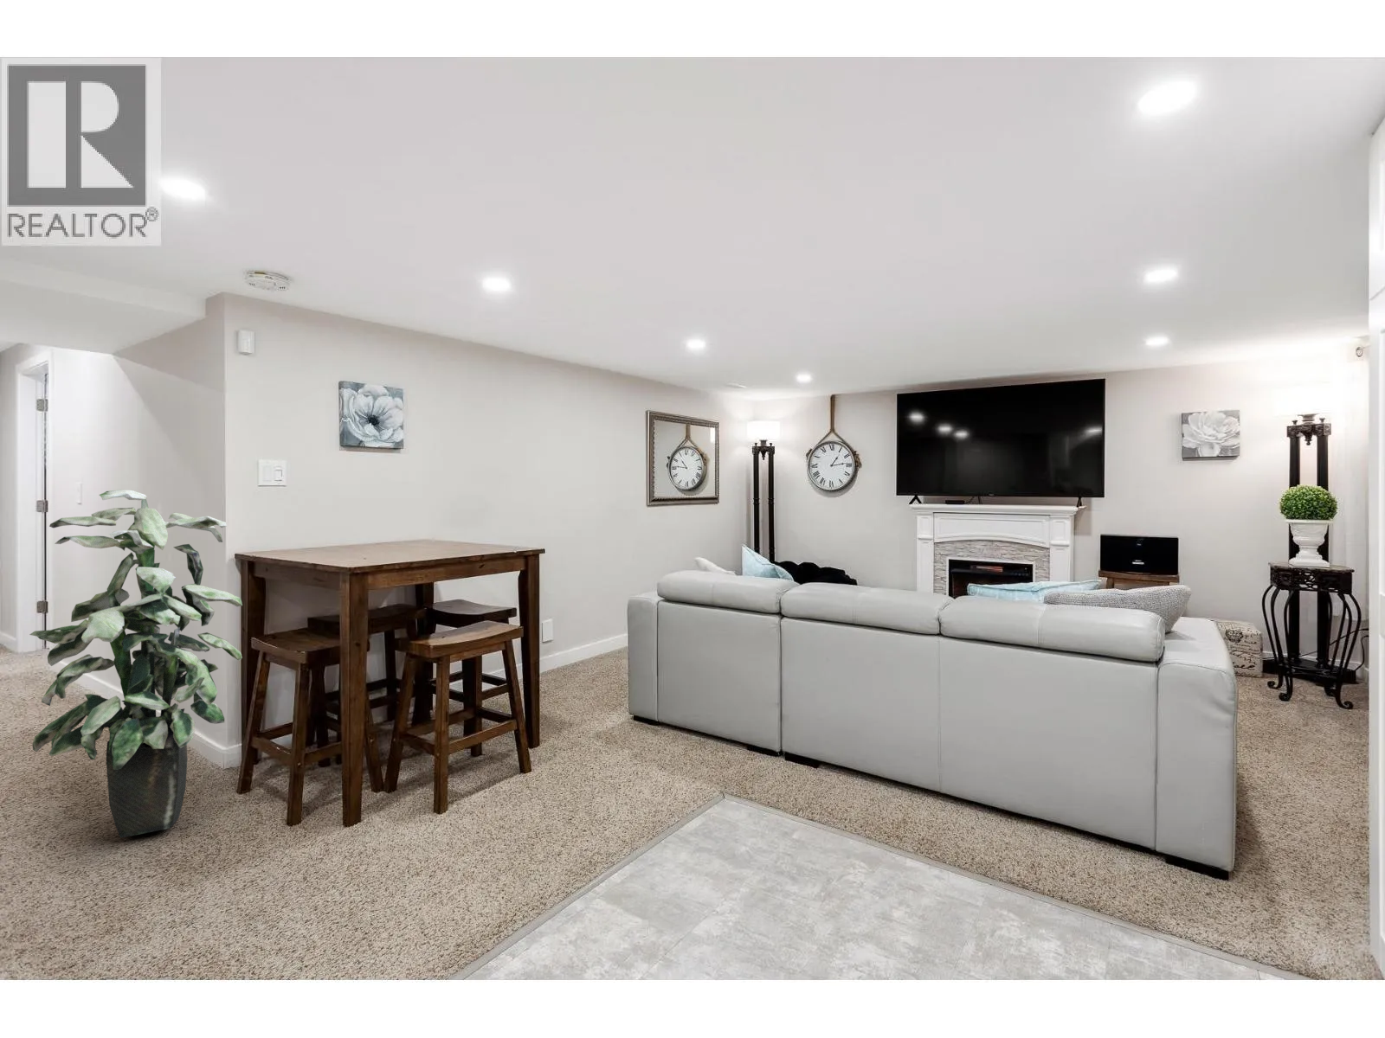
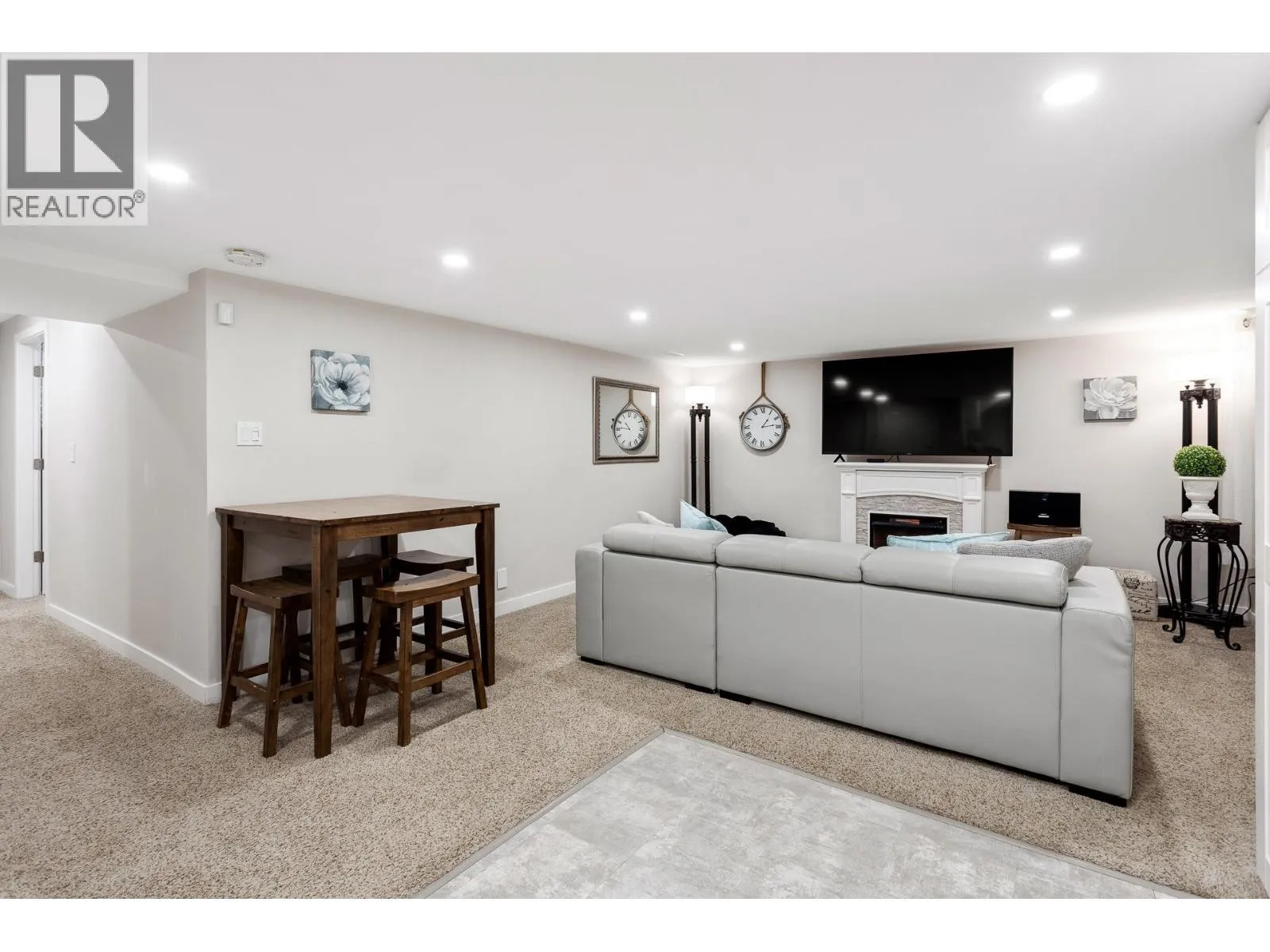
- indoor plant (137, 659)
